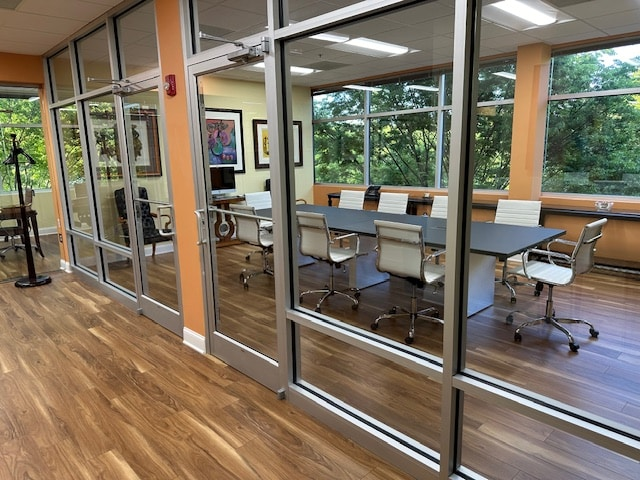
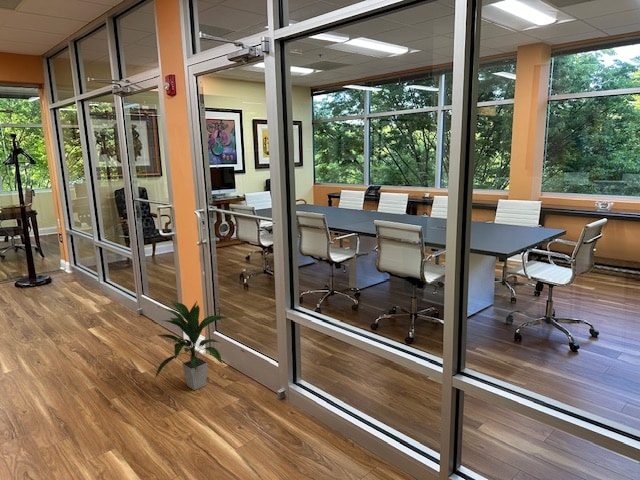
+ indoor plant (189, 343)
